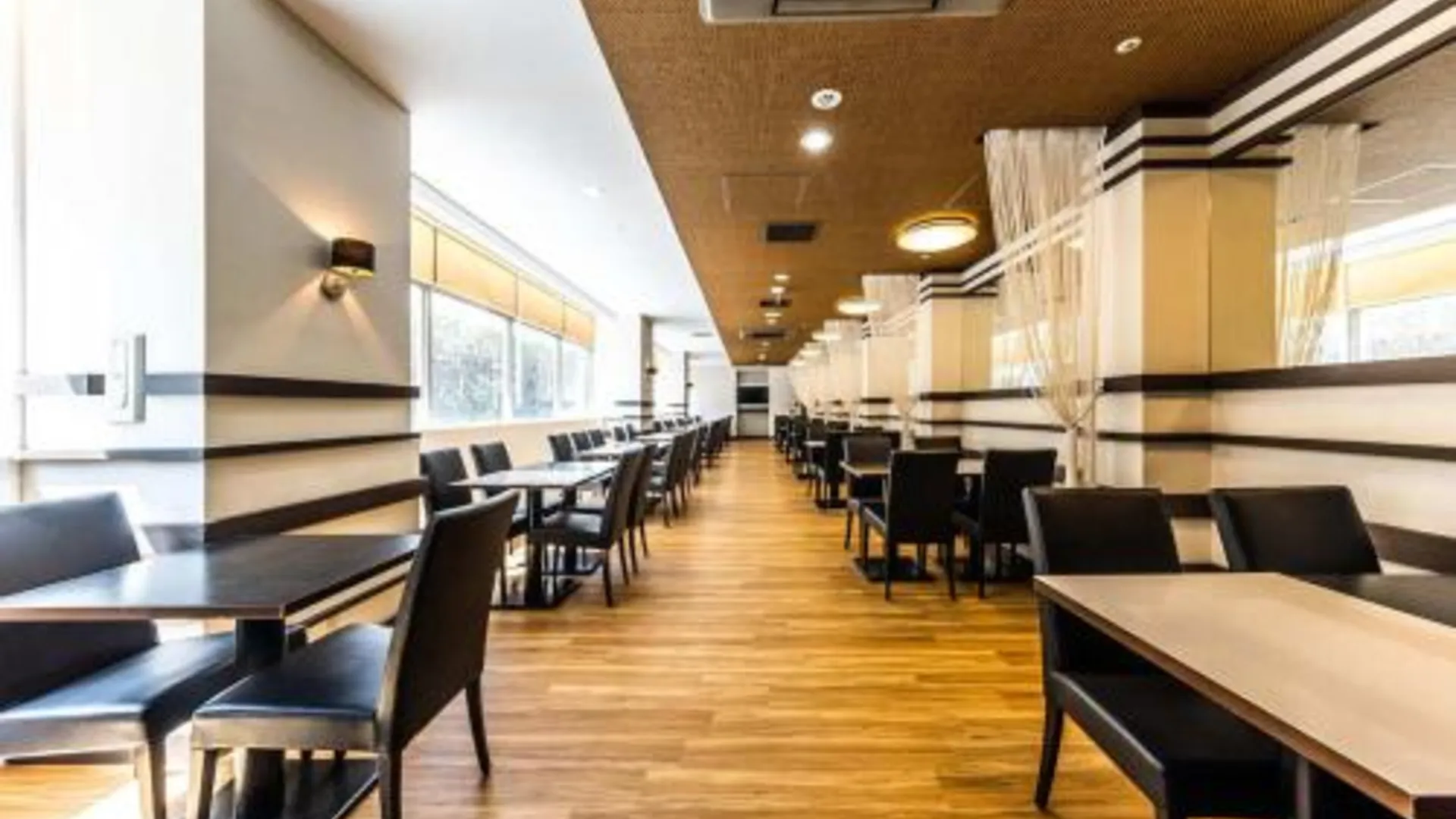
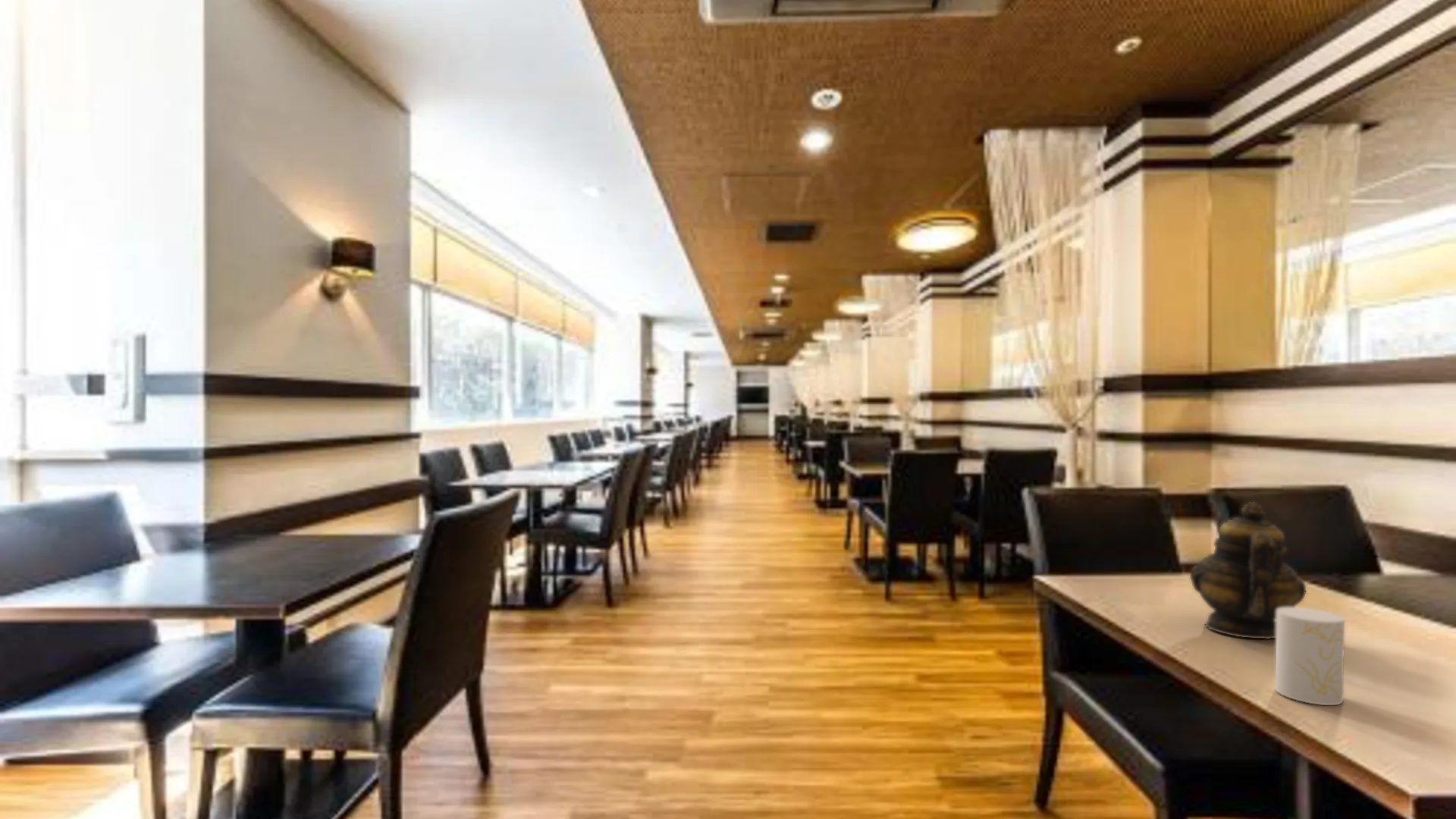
+ cup (1309, 654)
+ teapot (1247, 566)
